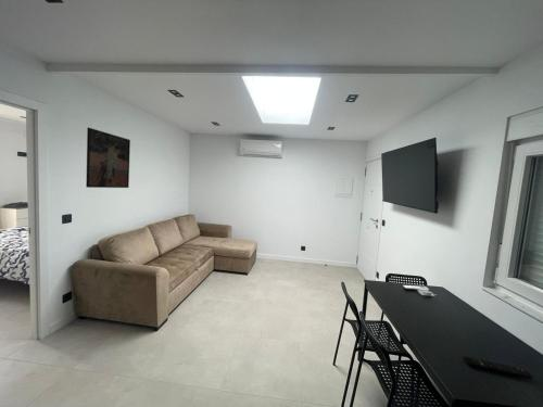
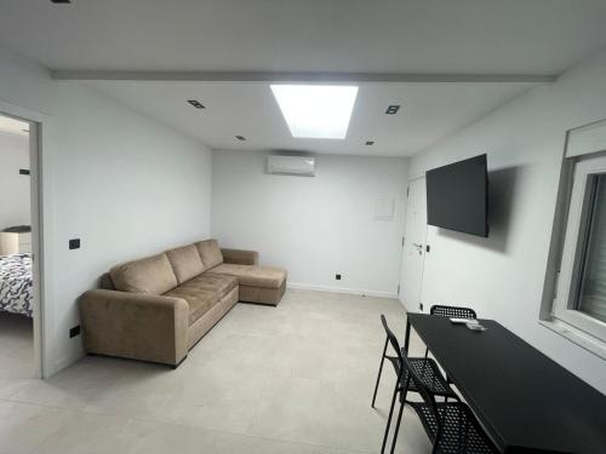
- remote control (496, 367)
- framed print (110, 161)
